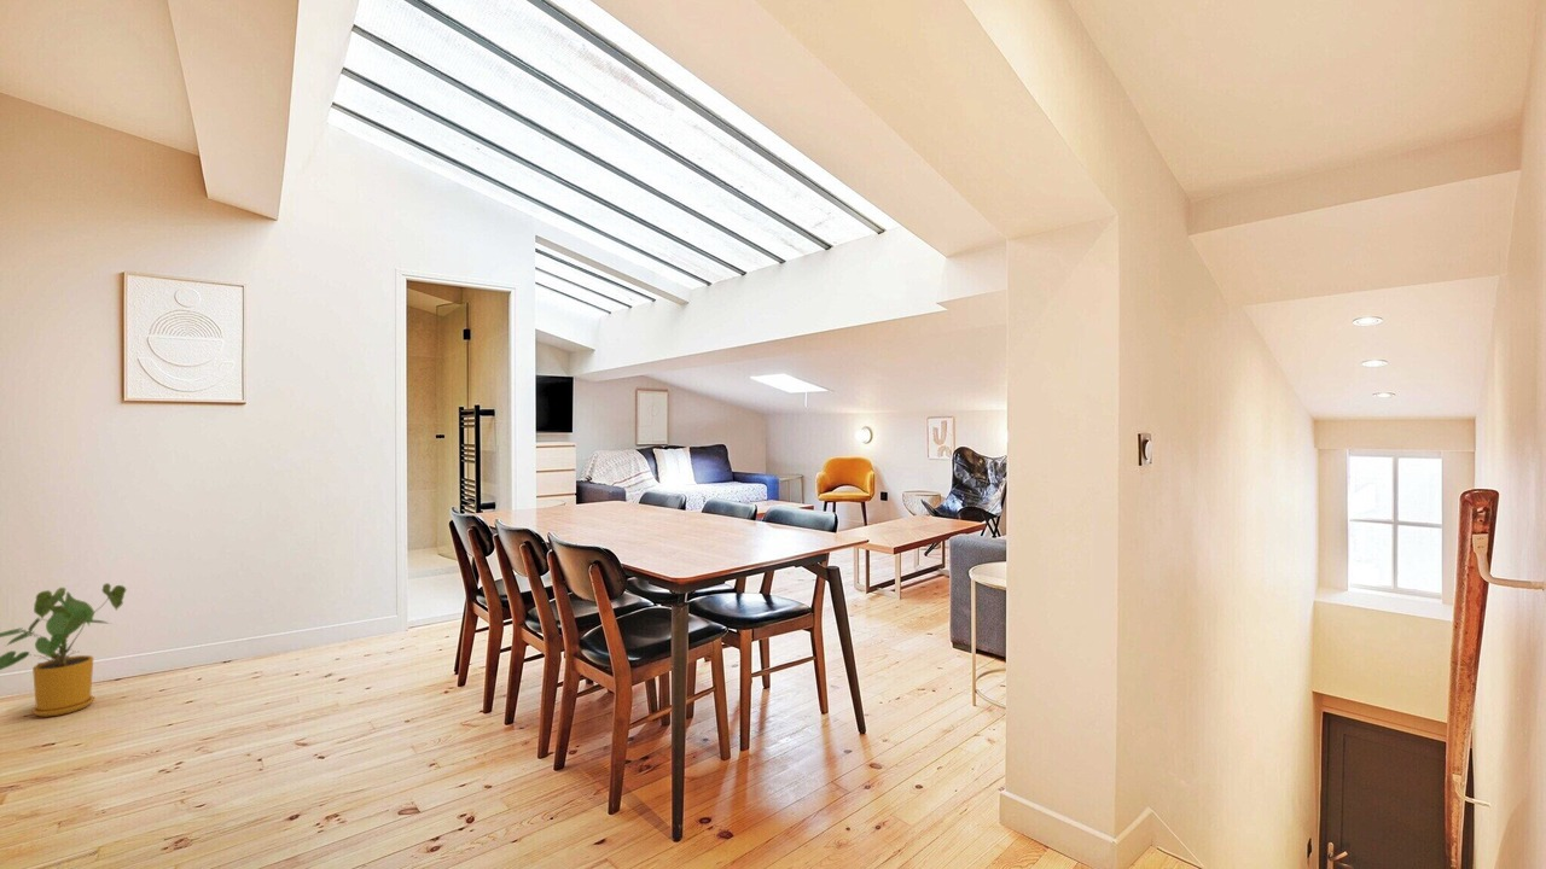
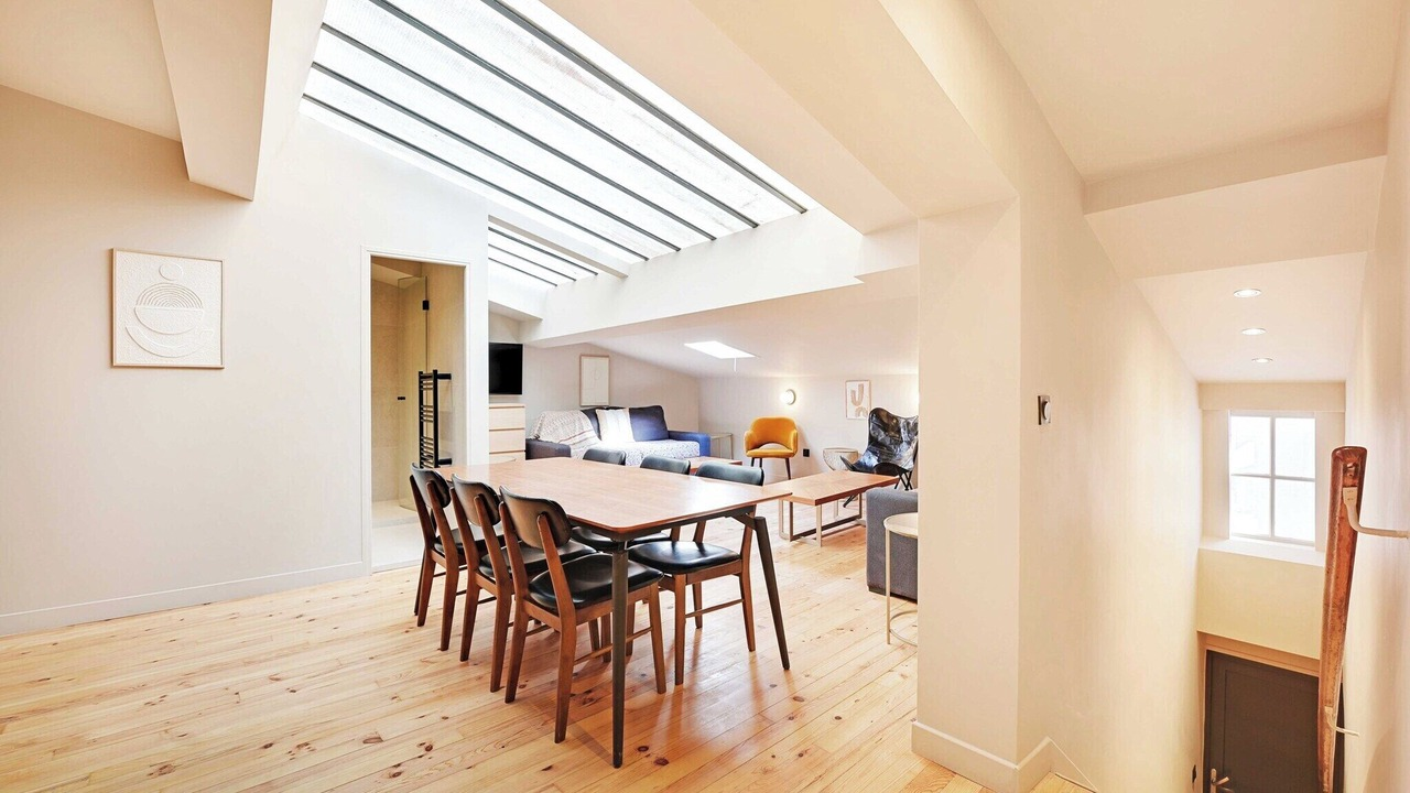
- house plant (59, 651)
